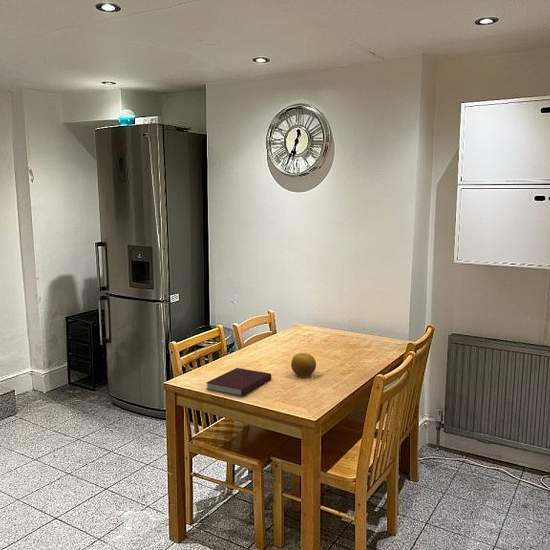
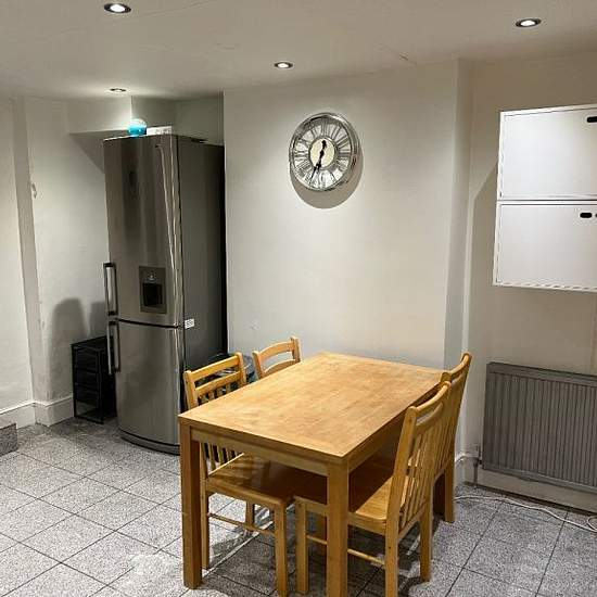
- notebook (239, 381)
- fruit (303, 364)
